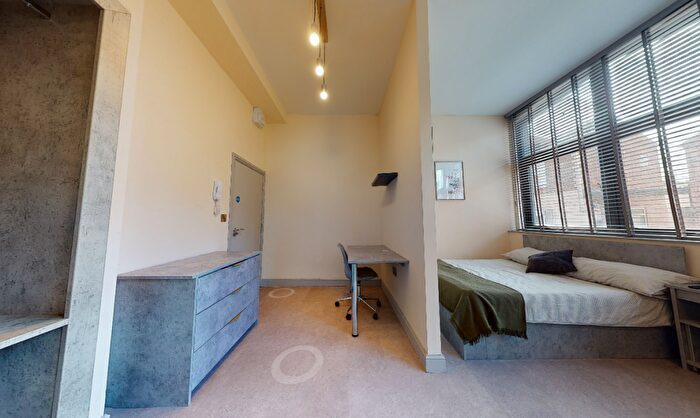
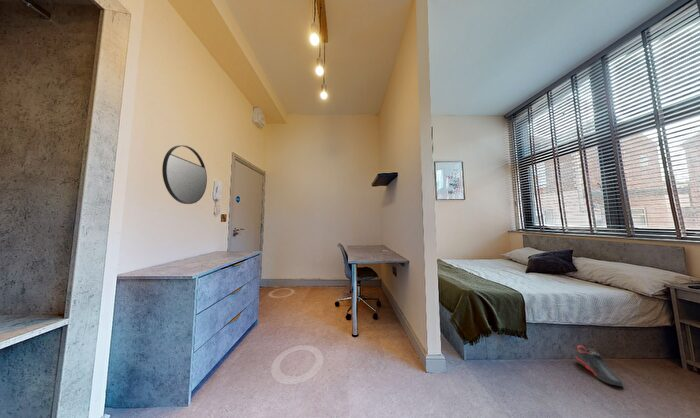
+ home mirror (187, 175)
+ shoe (596, 363)
